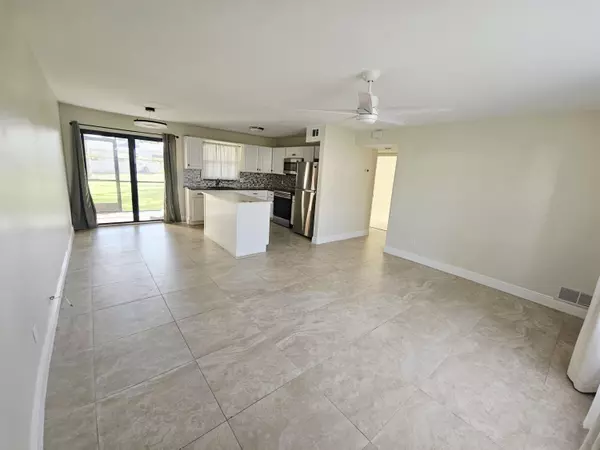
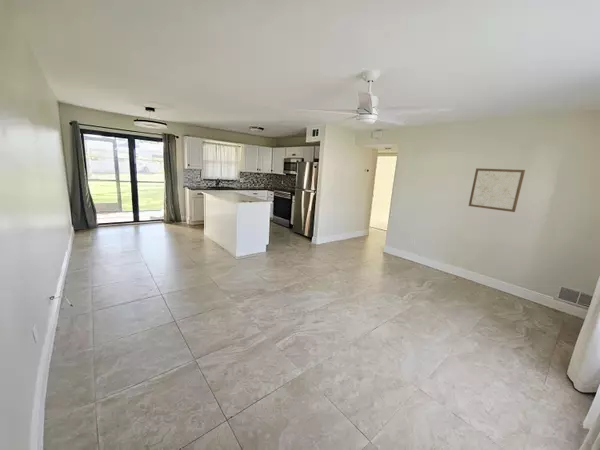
+ wall art (496, 190)
